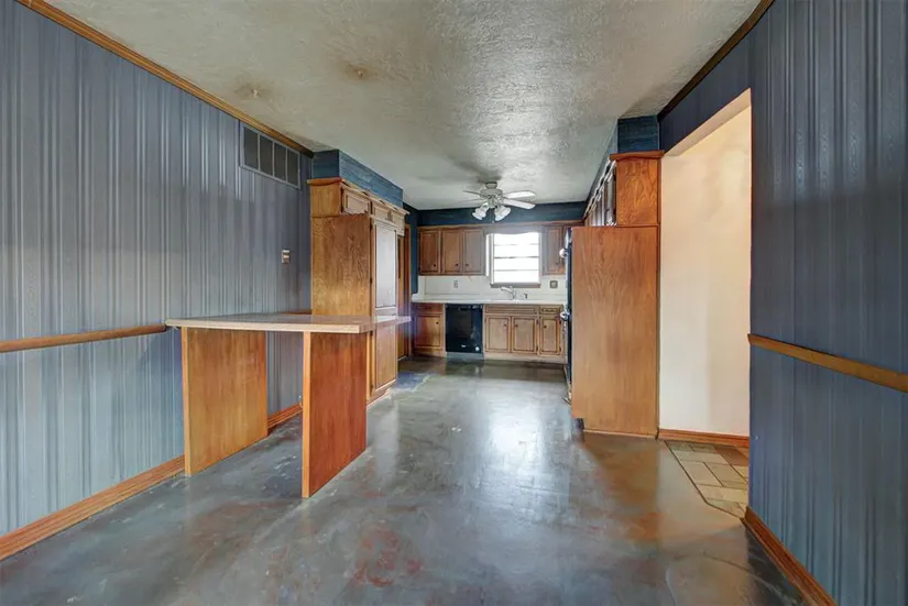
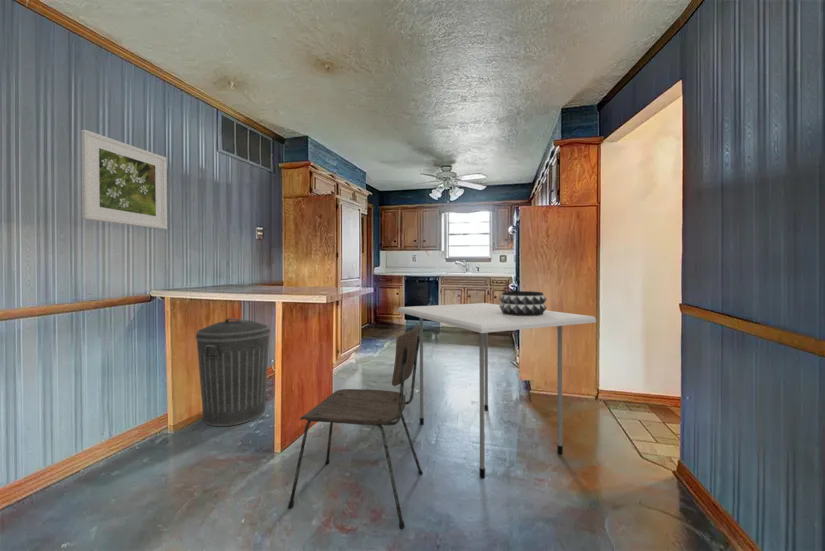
+ dining chair (360, 409)
+ dining table (483, 375)
+ decorative bowl (522, 302)
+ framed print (128, 184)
+ trash can (234, 366)
